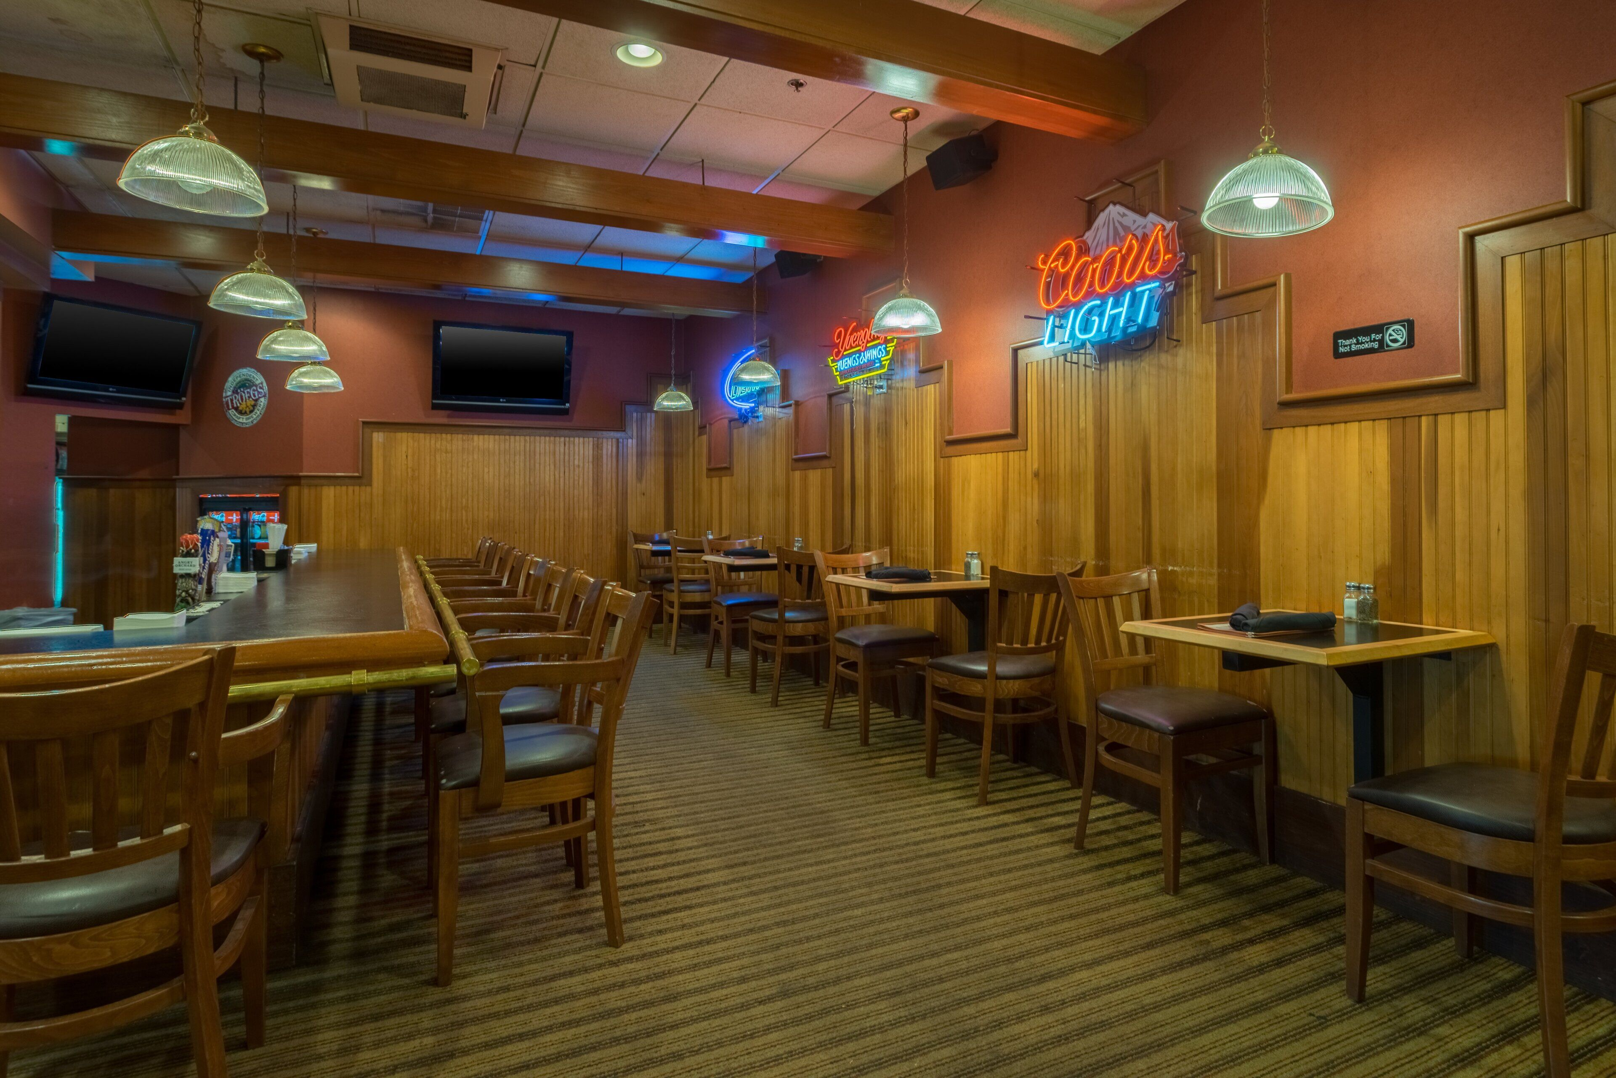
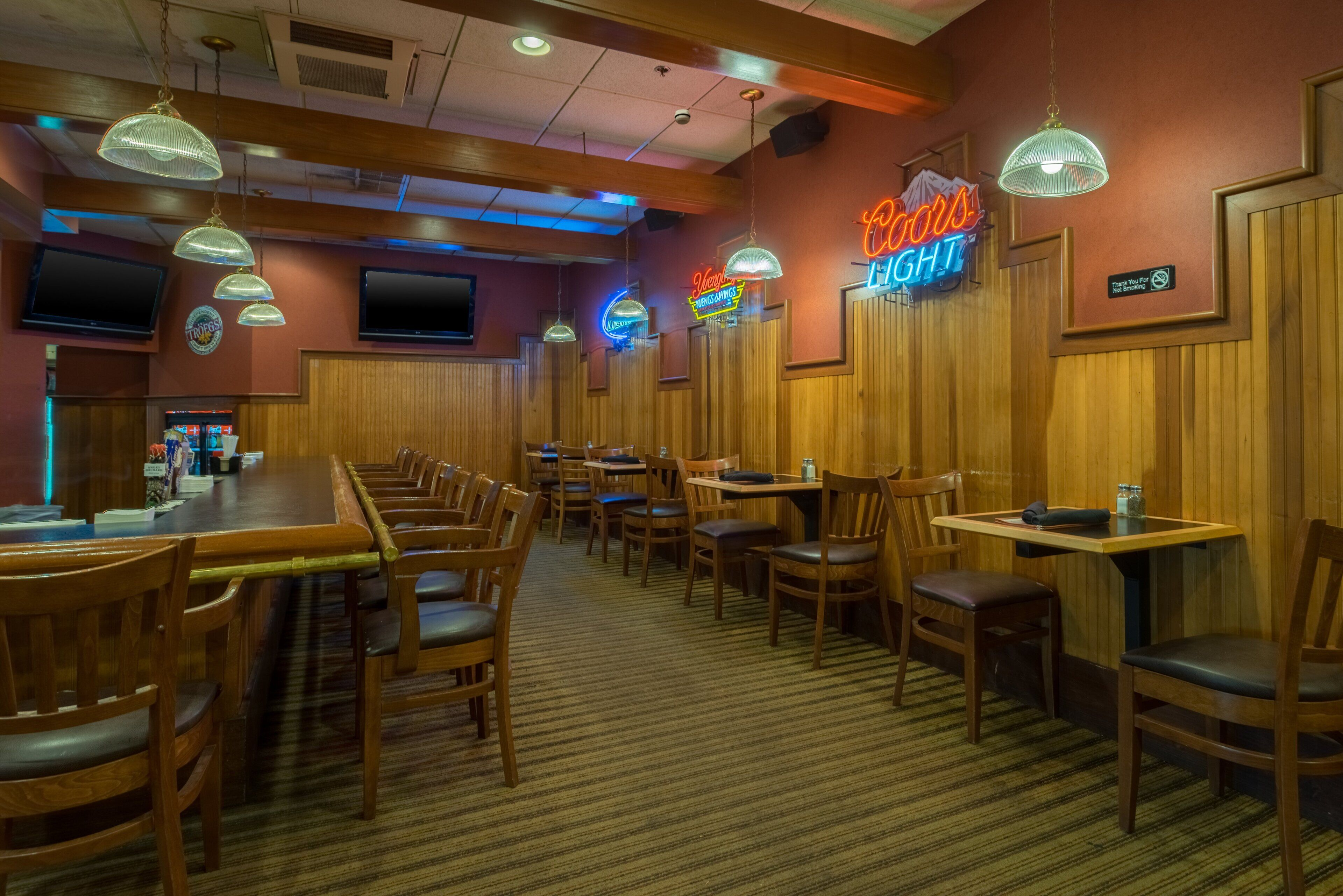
+ smoke detector (682, 117)
